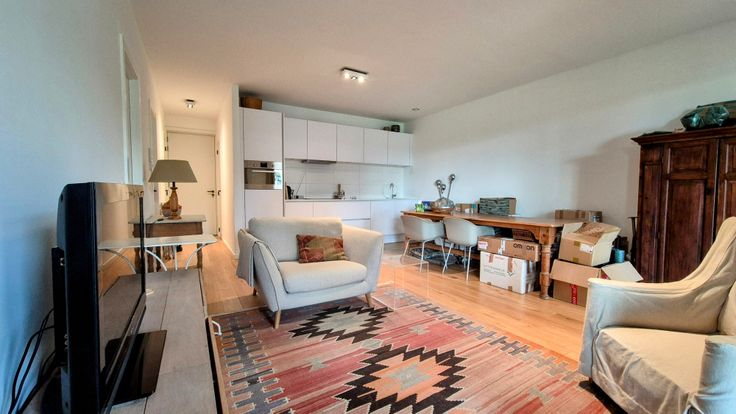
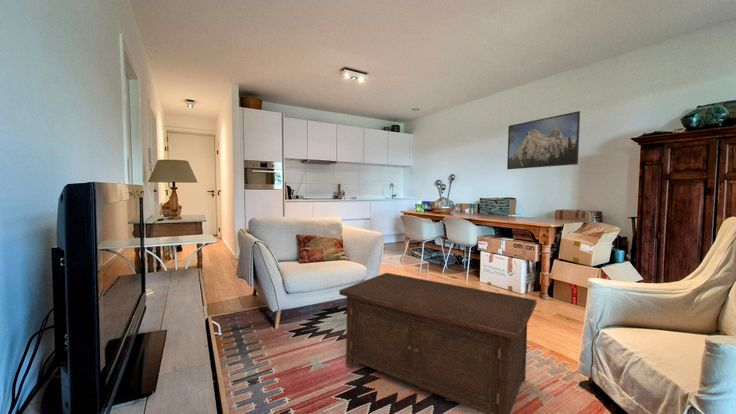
+ cabinet (433, 334)
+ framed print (539, 143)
